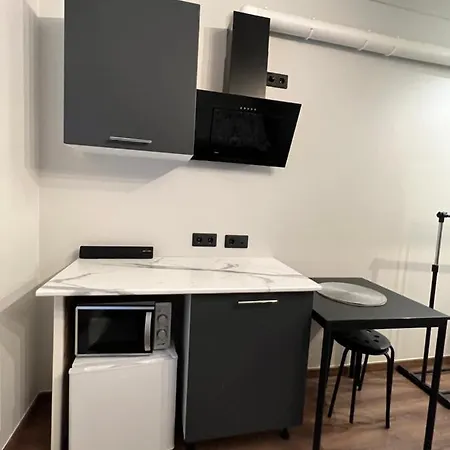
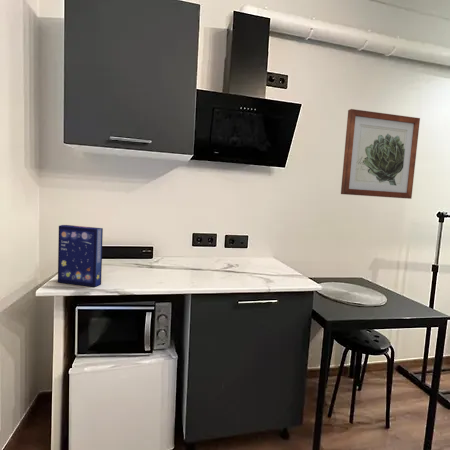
+ cereal box (80, 255)
+ wall art (380, 155)
